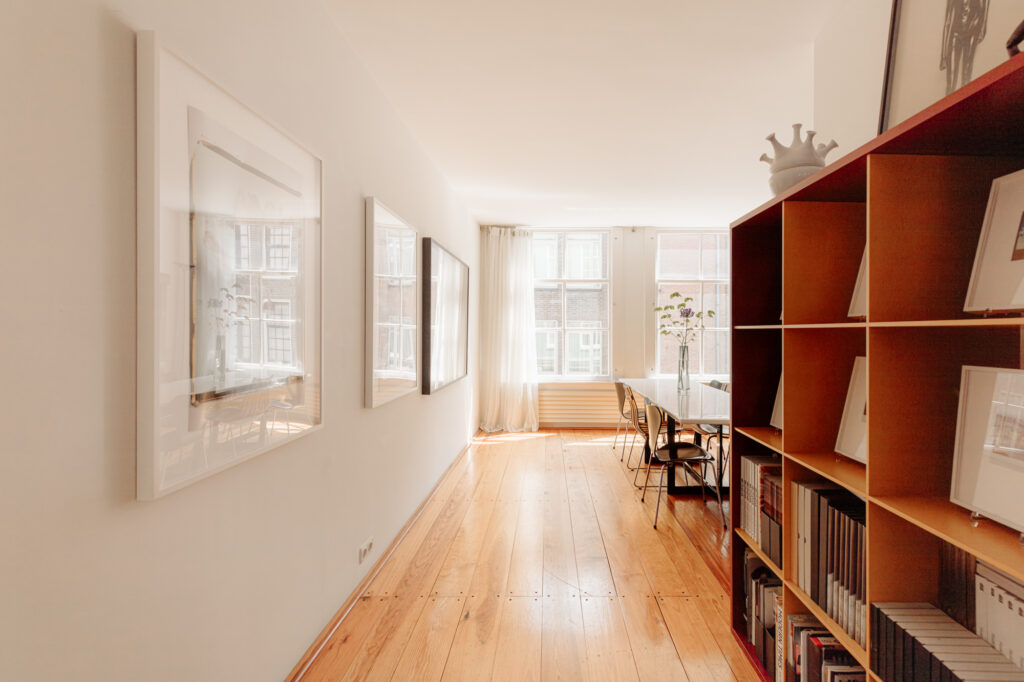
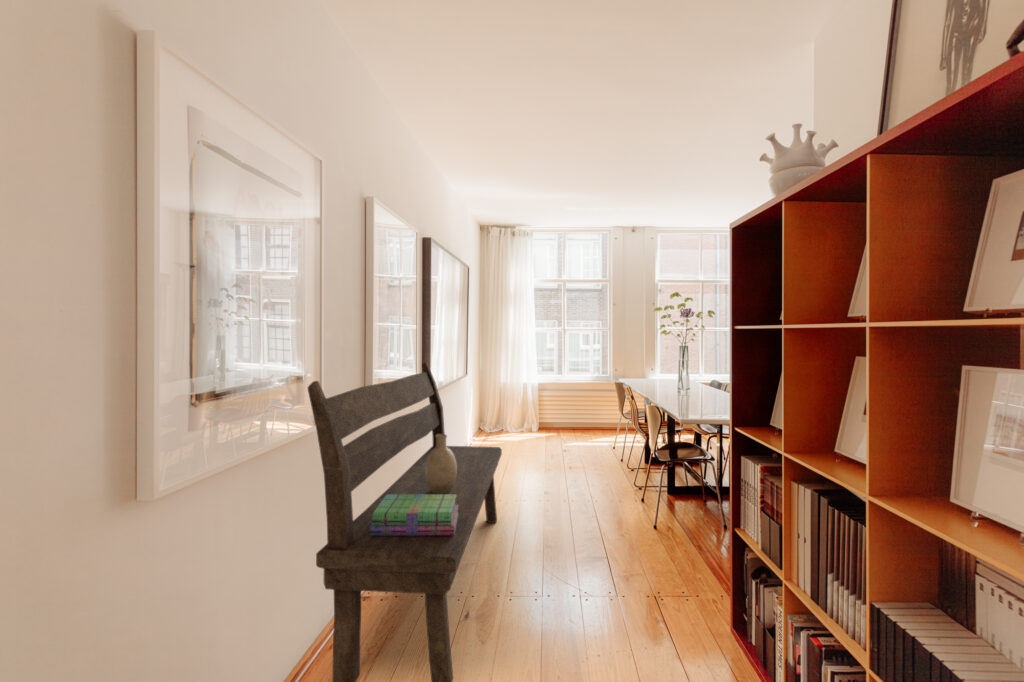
+ stack of books (417, 512)
+ decorative vase (440, 462)
+ bench (425, 476)
